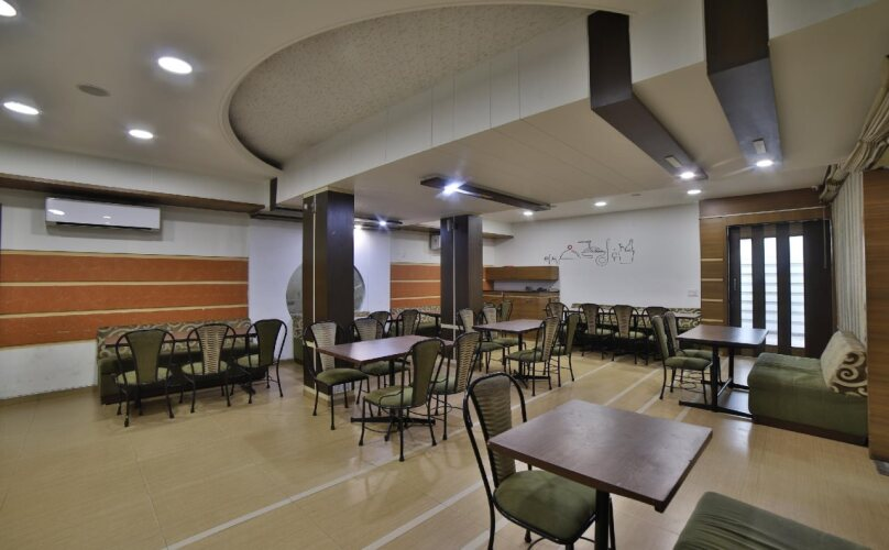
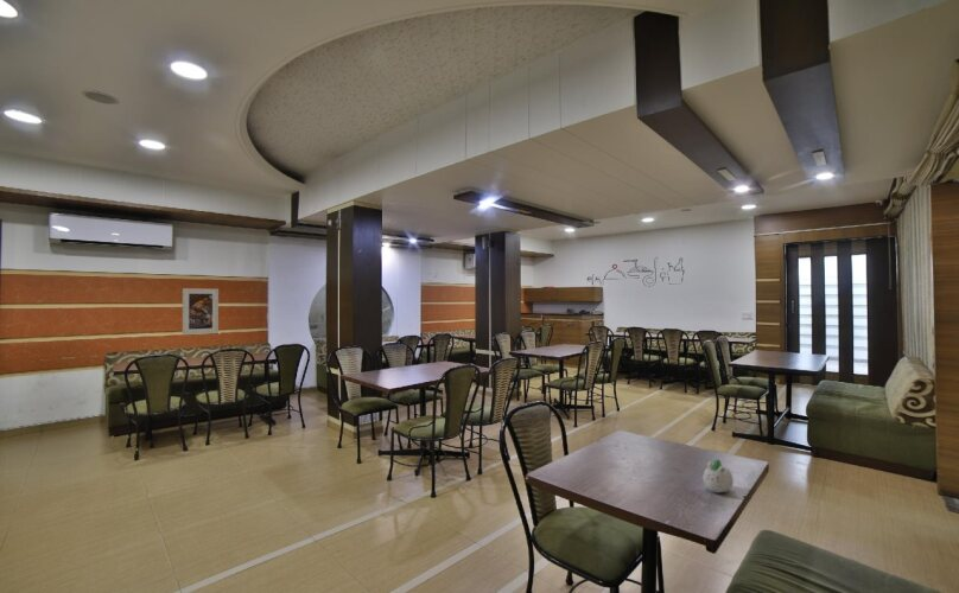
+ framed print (201, 311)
+ succulent planter (717, 474)
